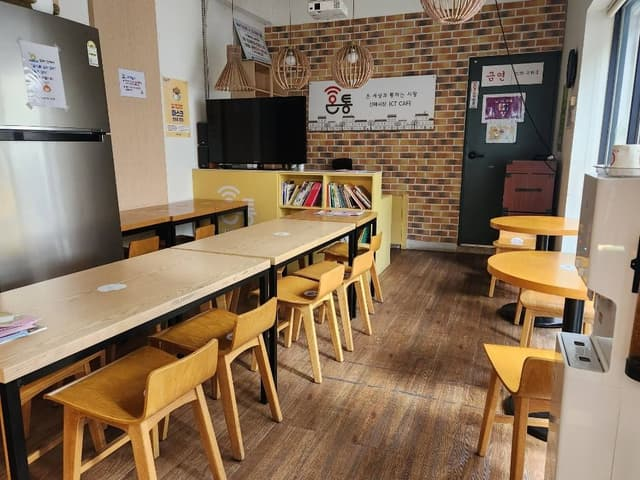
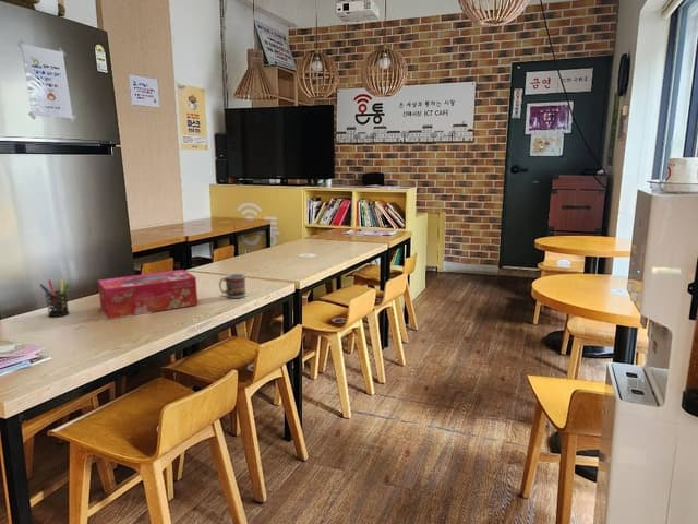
+ cup (231, 285)
+ pen holder (58, 296)
+ tissue box (148, 293)
